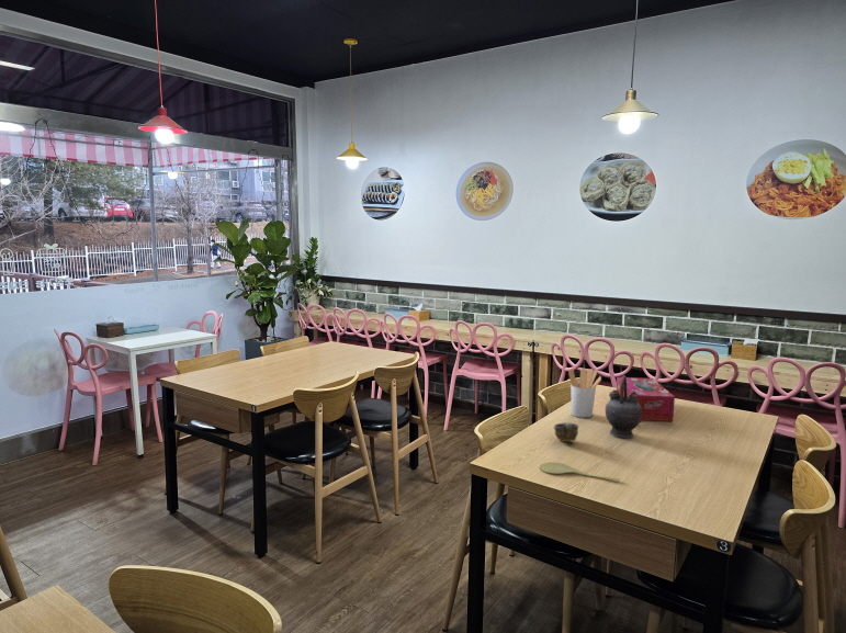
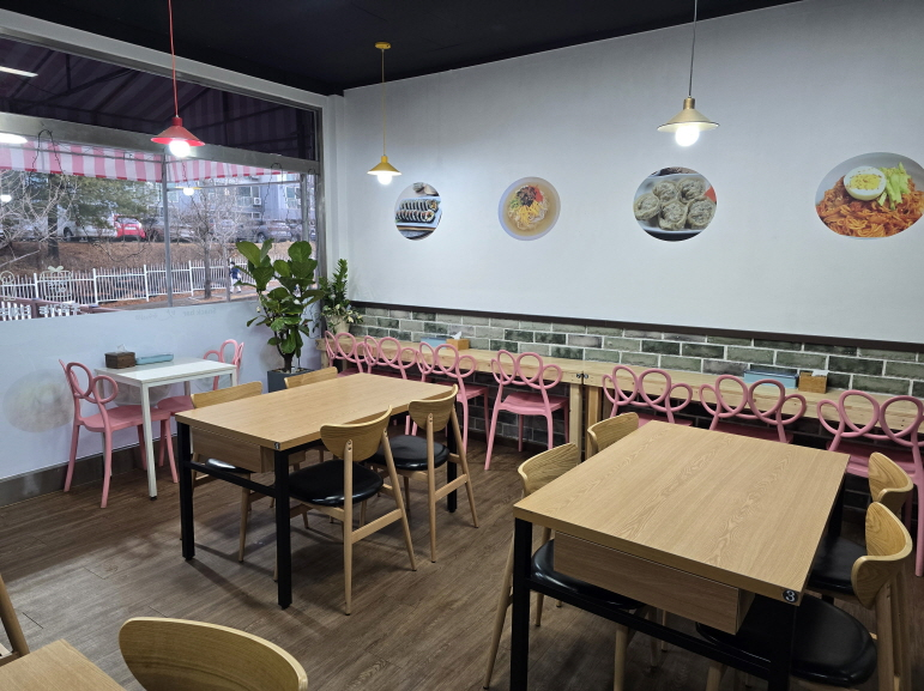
- utensil holder (584, 391)
- cup (565, 430)
- tissue box (643, 397)
- teapot (624, 404)
- spoon (578, 472)
